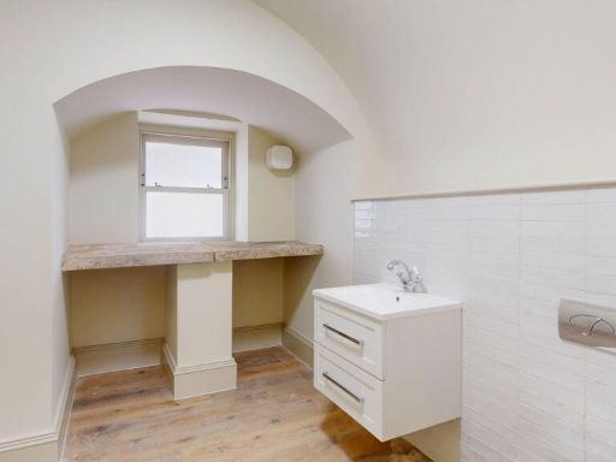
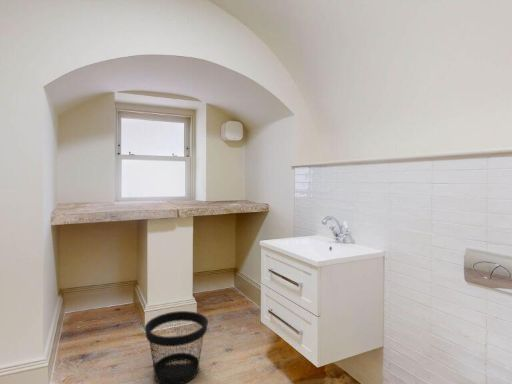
+ wastebasket (177, 348)
